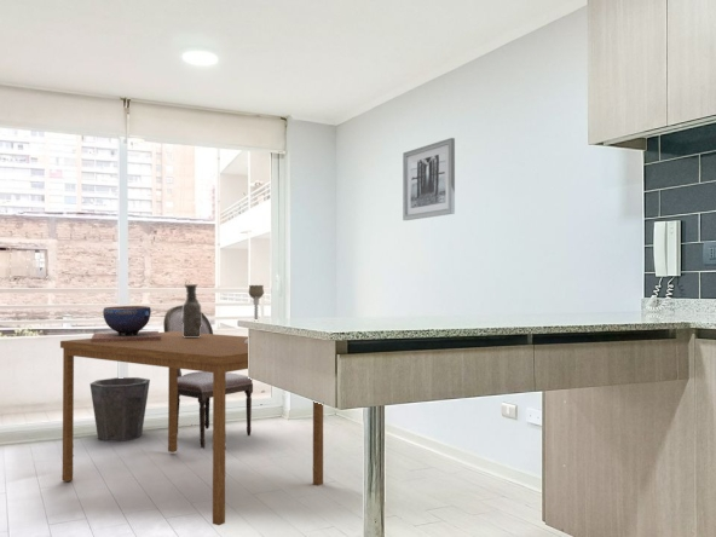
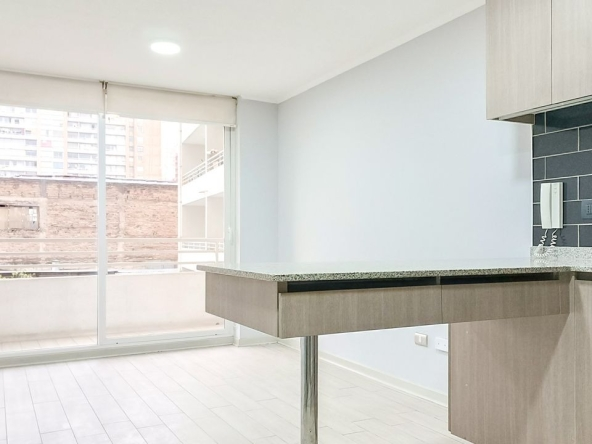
- waste bin (120, 409)
- dining table (177, 411)
- wall art (427, 181)
- vase (191, 310)
- decorative bowl (126, 322)
- candle holder (255, 313)
- dining chair (207, 373)
